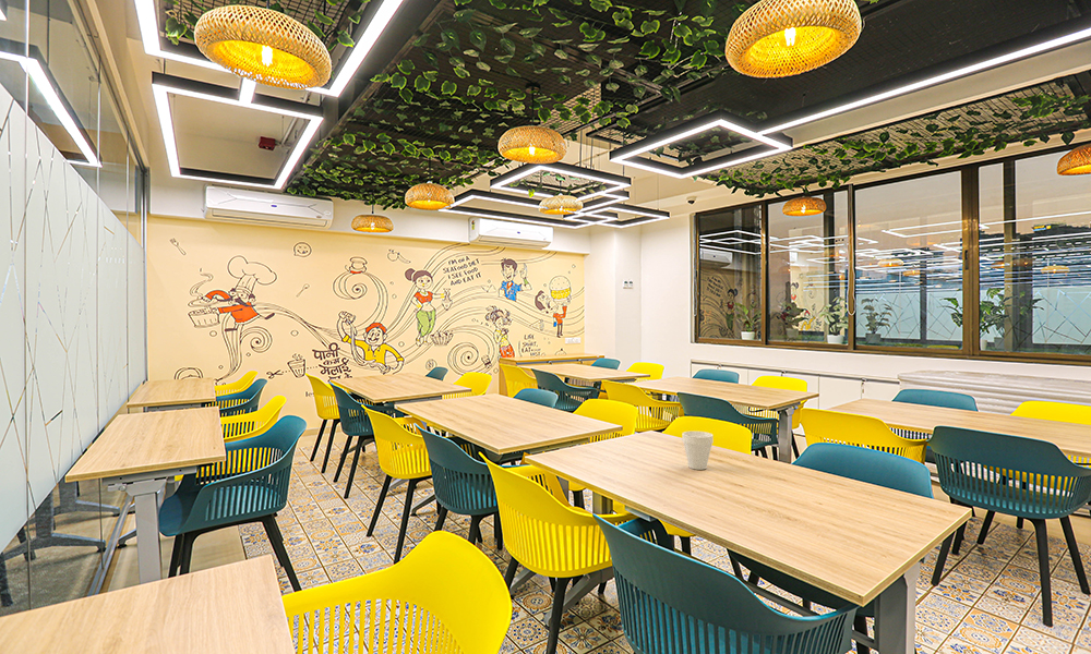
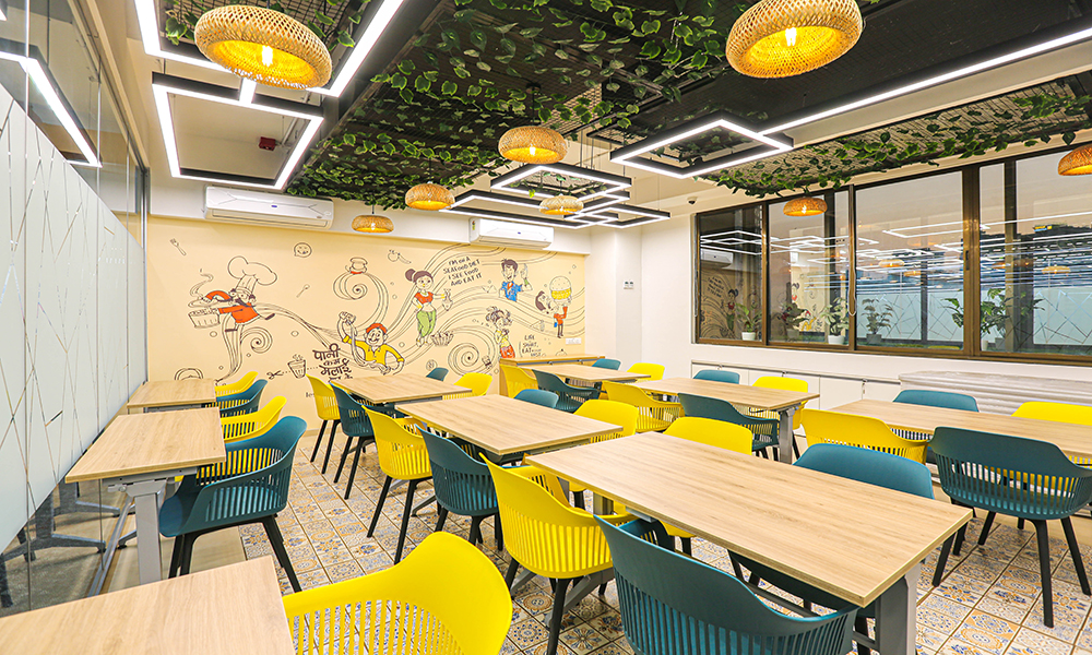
- cup (697, 450)
